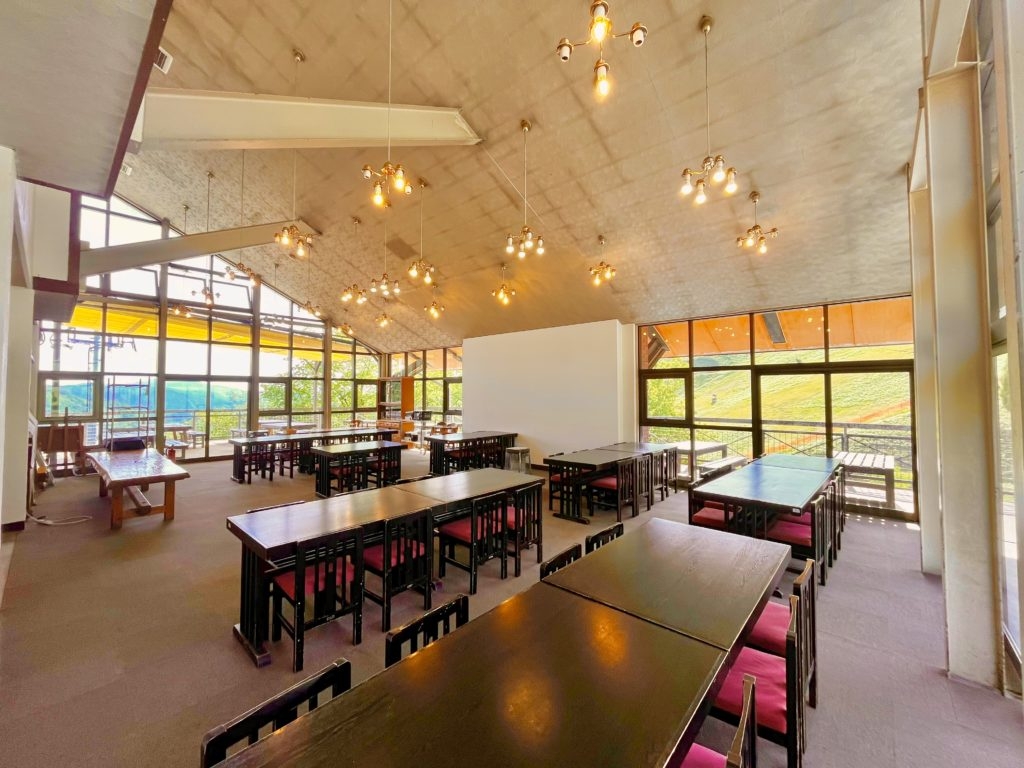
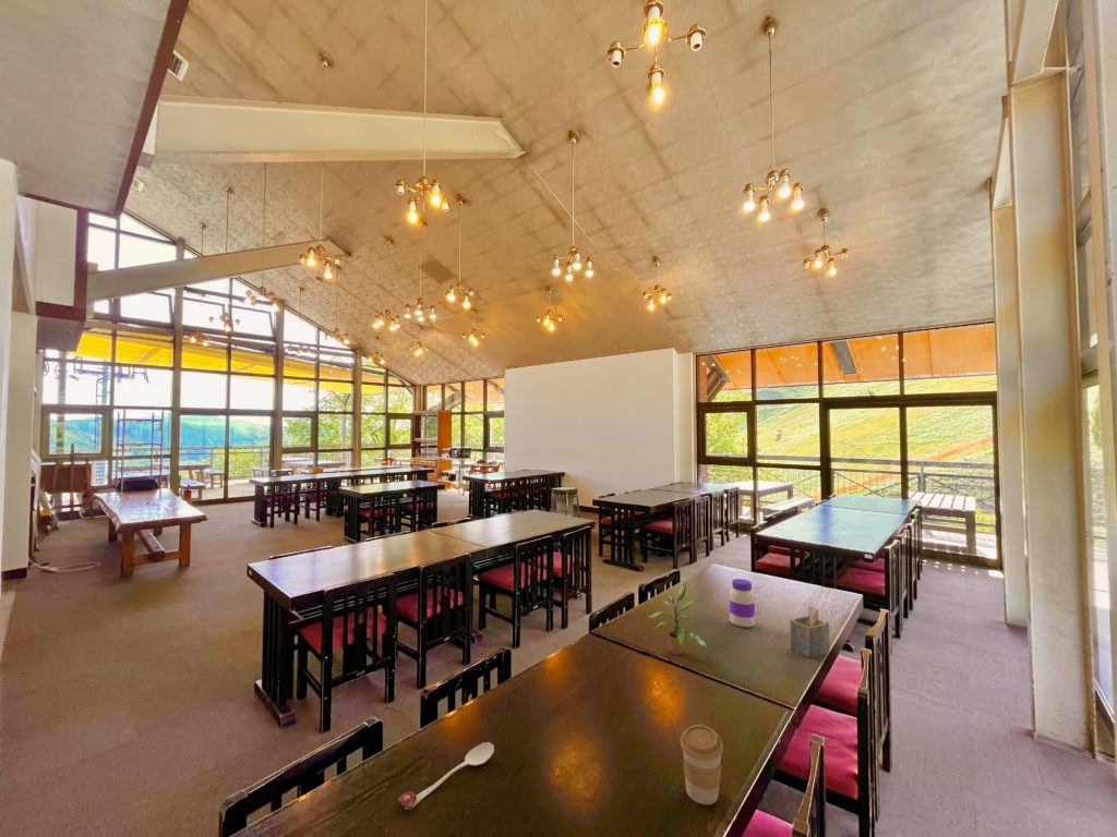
+ napkin holder (809, 630)
+ coffee cup (701, 763)
+ potted plant (680, 618)
+ spoon (449, 772)
+ jar (742, 602)
